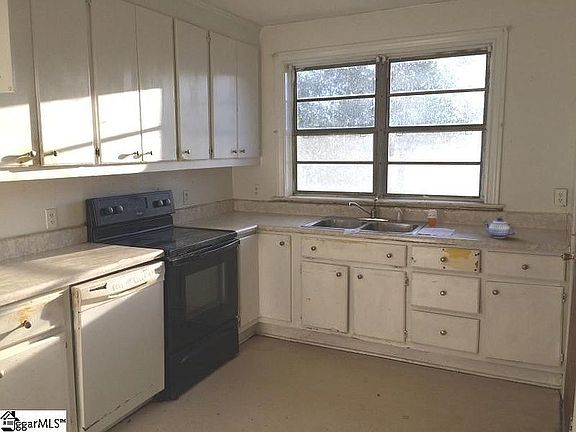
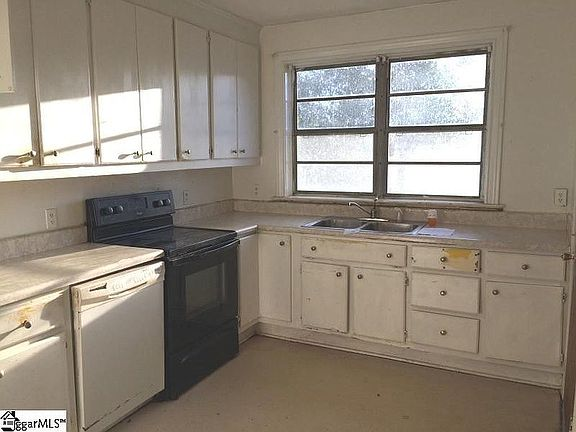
- teapot (498, 227)
